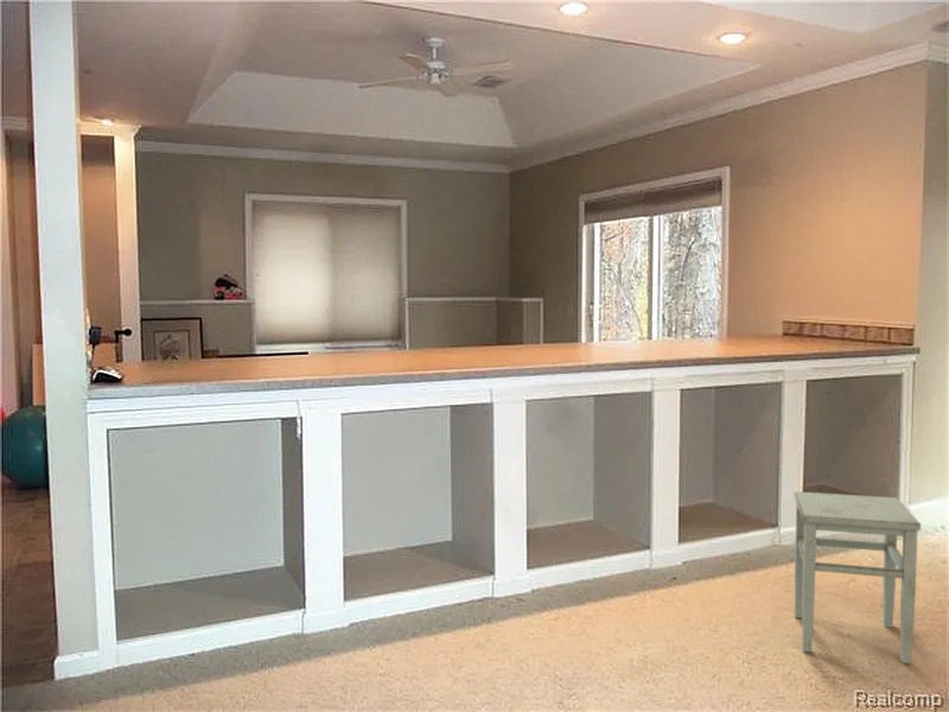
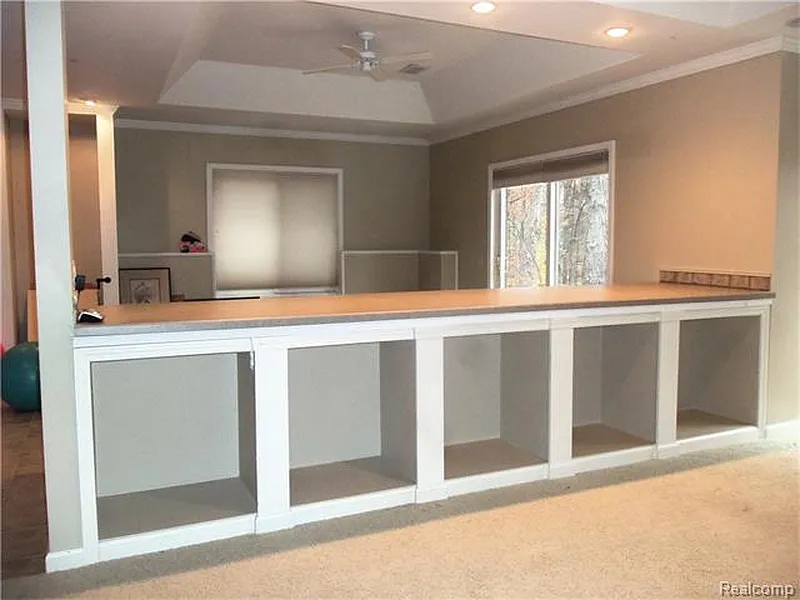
- stool (851, 572)
